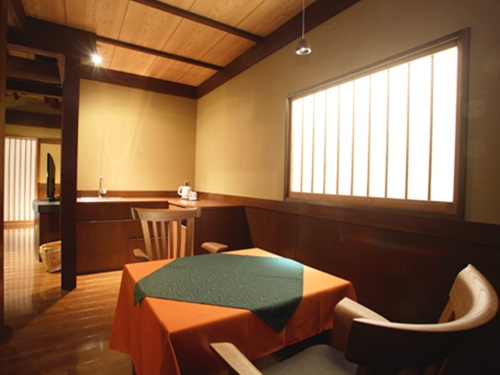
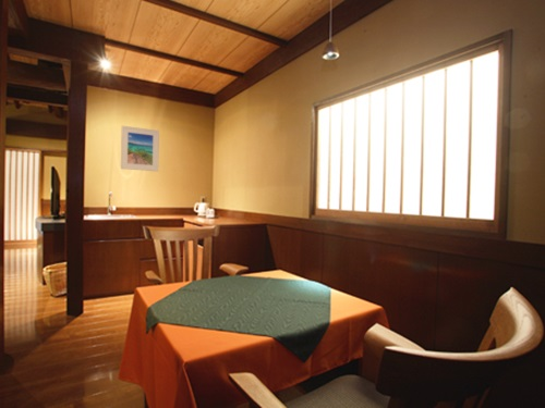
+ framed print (140, 149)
